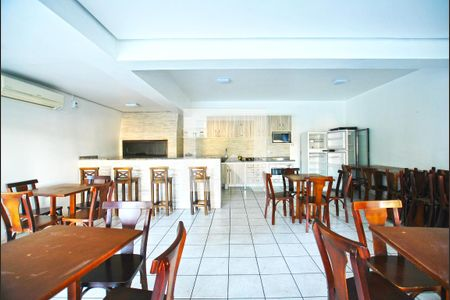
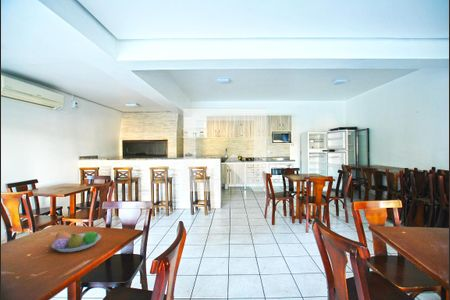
+ fruit bowl (78, 236)
